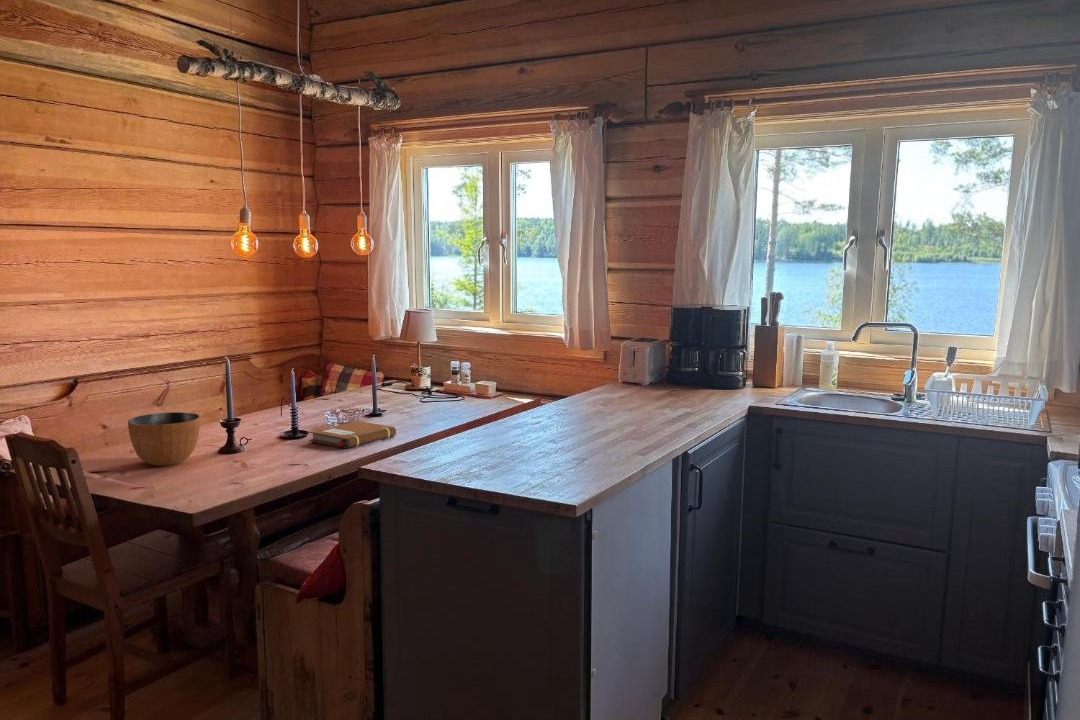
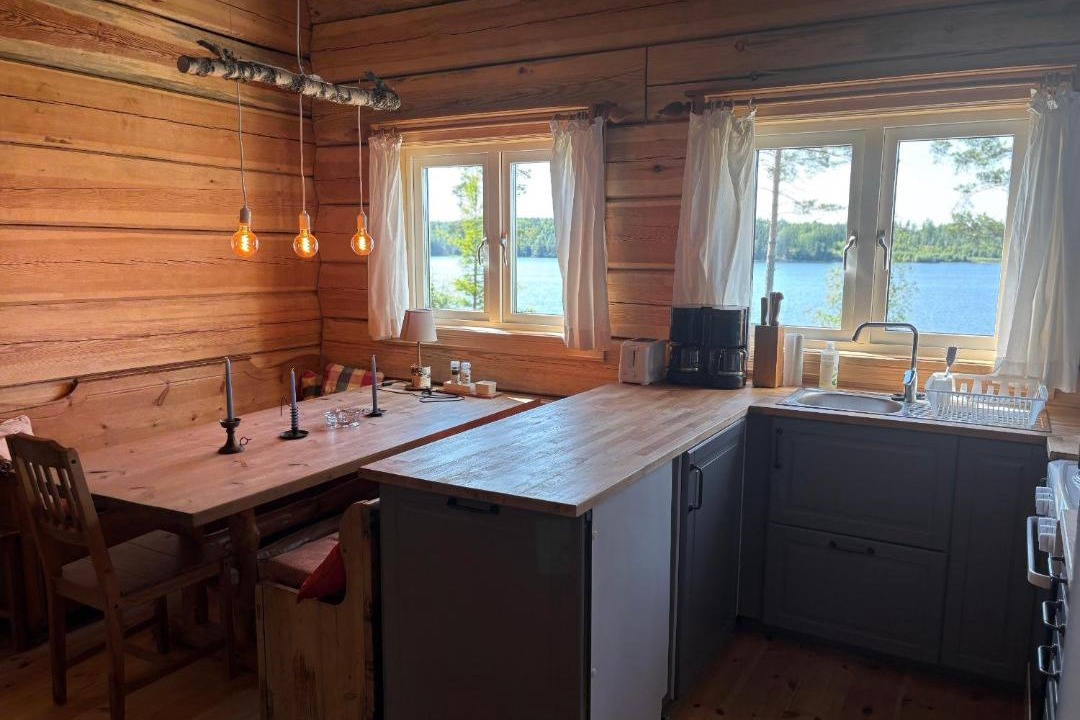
- bowl (165, 440)
- notebook (352, 434)
